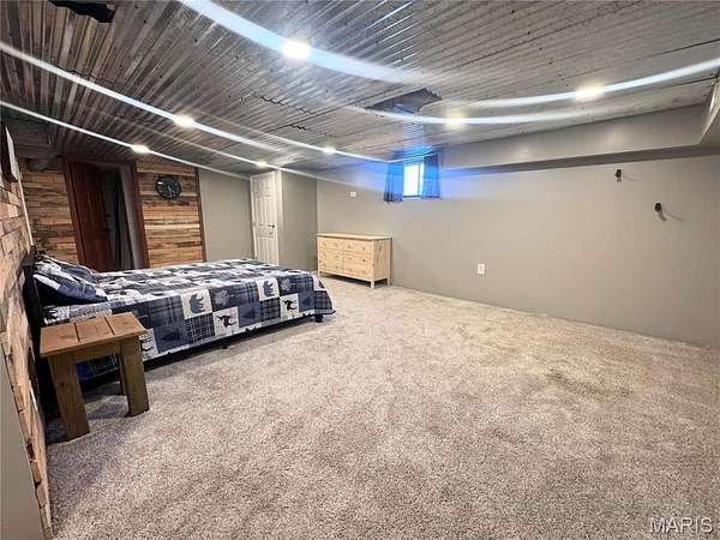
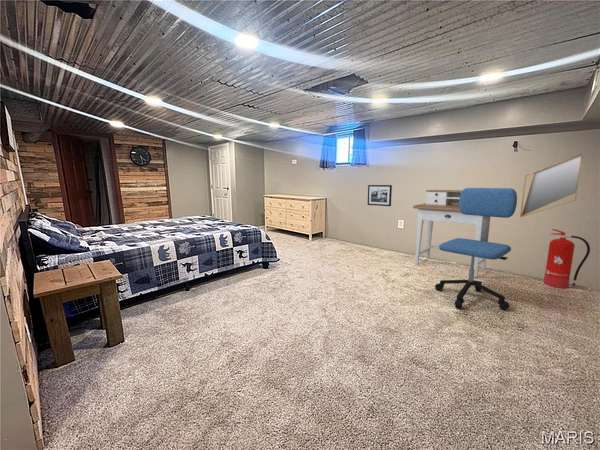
+ fire extinguisher (566, 259)
+ desk (451, 222)
+ picture frame (379, 195)
+ office chair (473, 245)
+ home mirror (549, 187)
